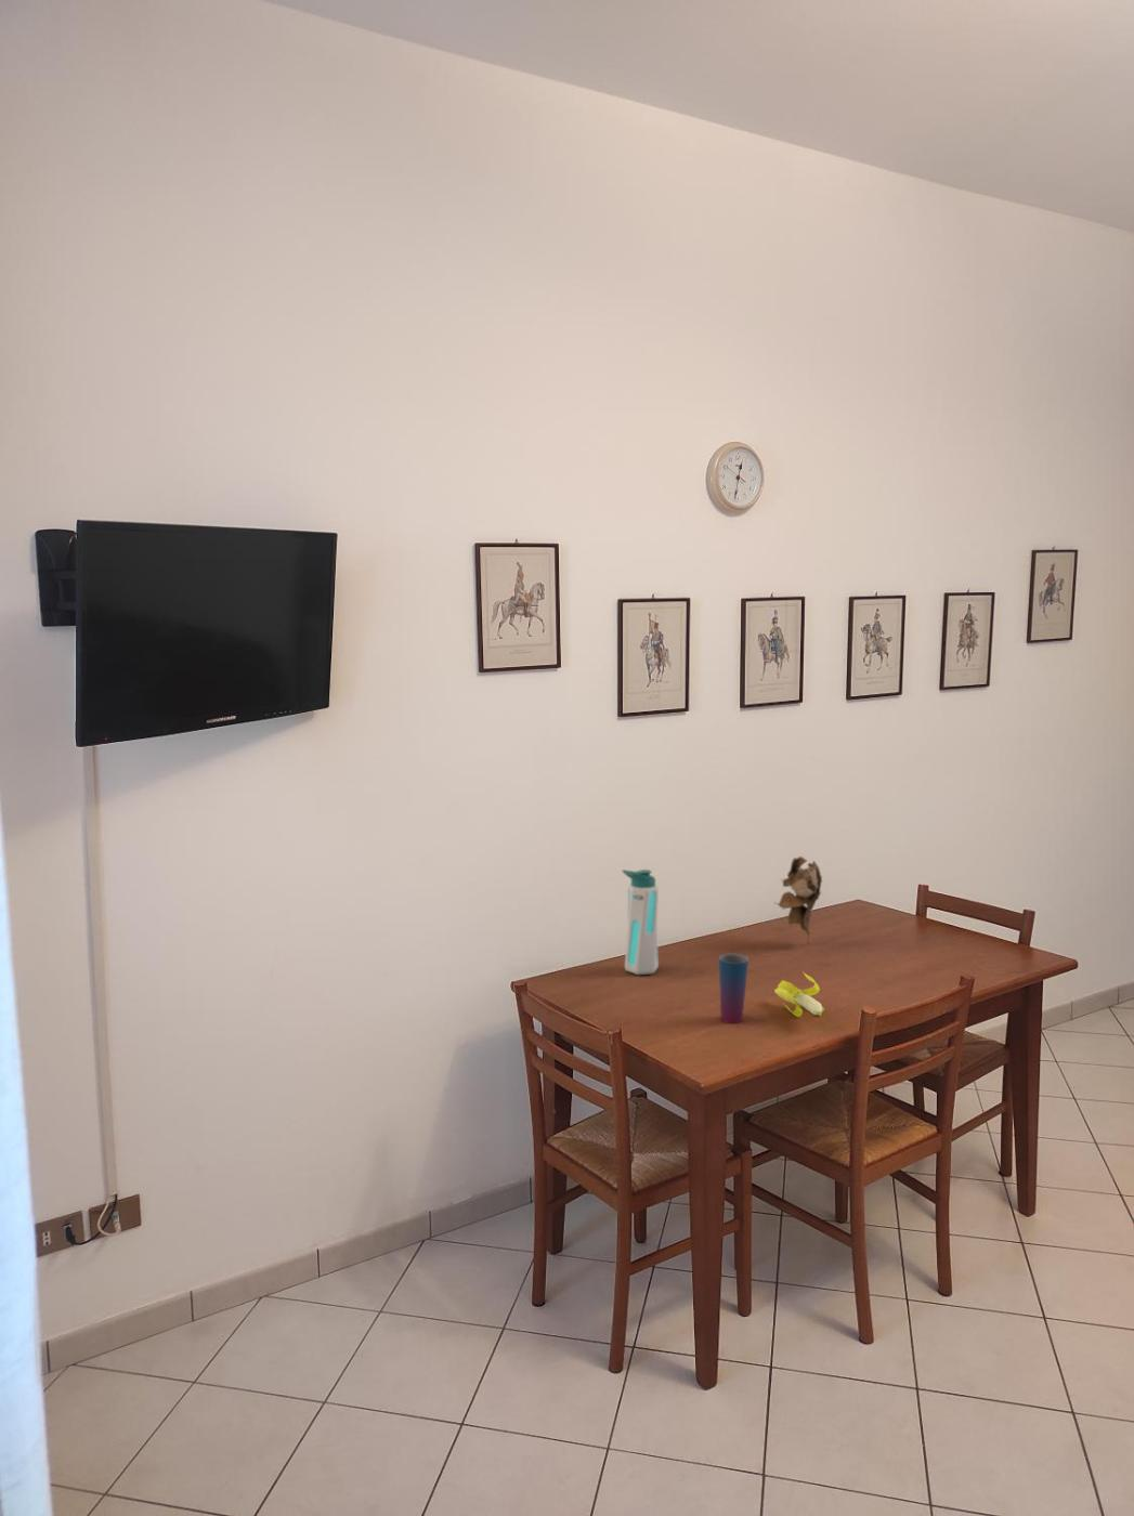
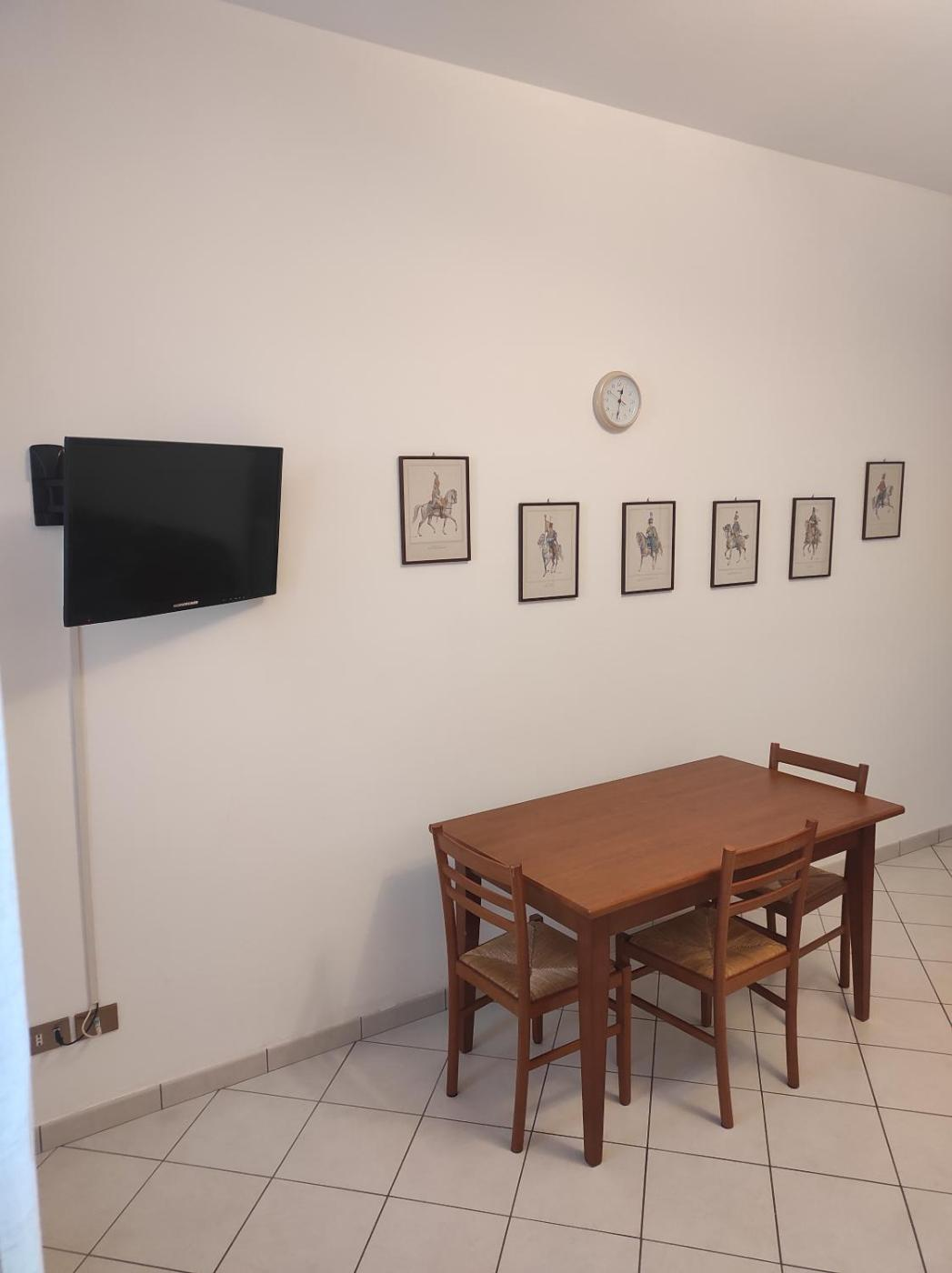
- banana (803, 997)
- cup (733, 988)
- water bottle (640, 921)
- plant (796, 903)
